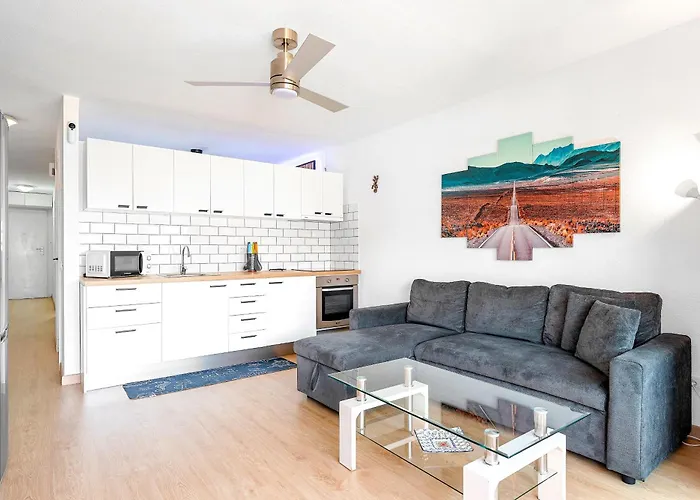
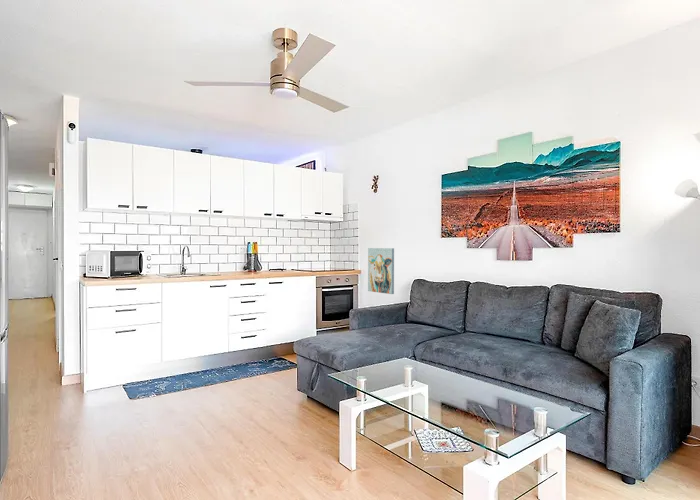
+ wall art (380, 270)
